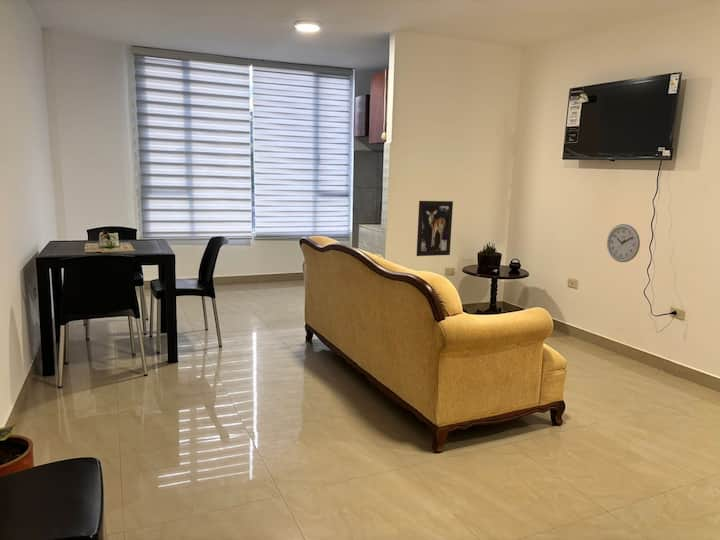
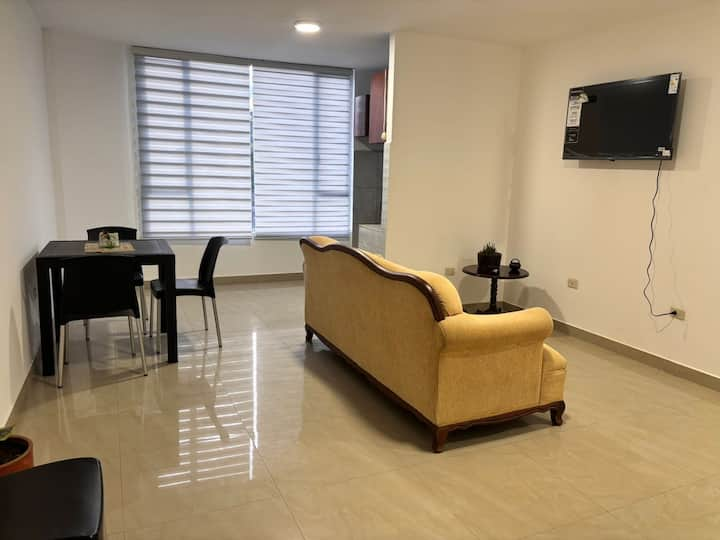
- wall clock (622, 243)
- wall art (434, 228)
